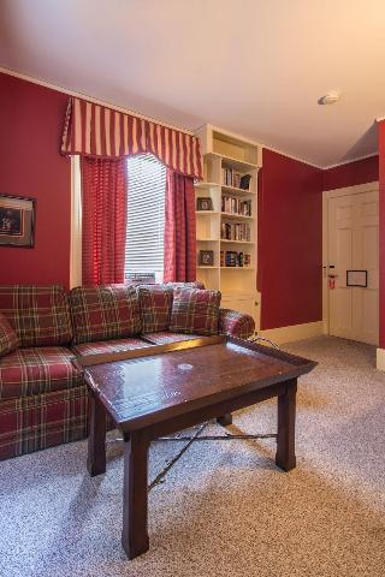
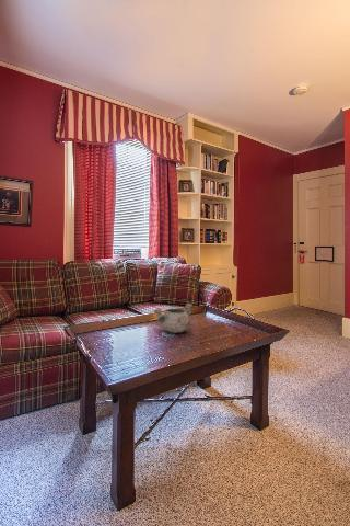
+ decorative bowl (174, 318)
